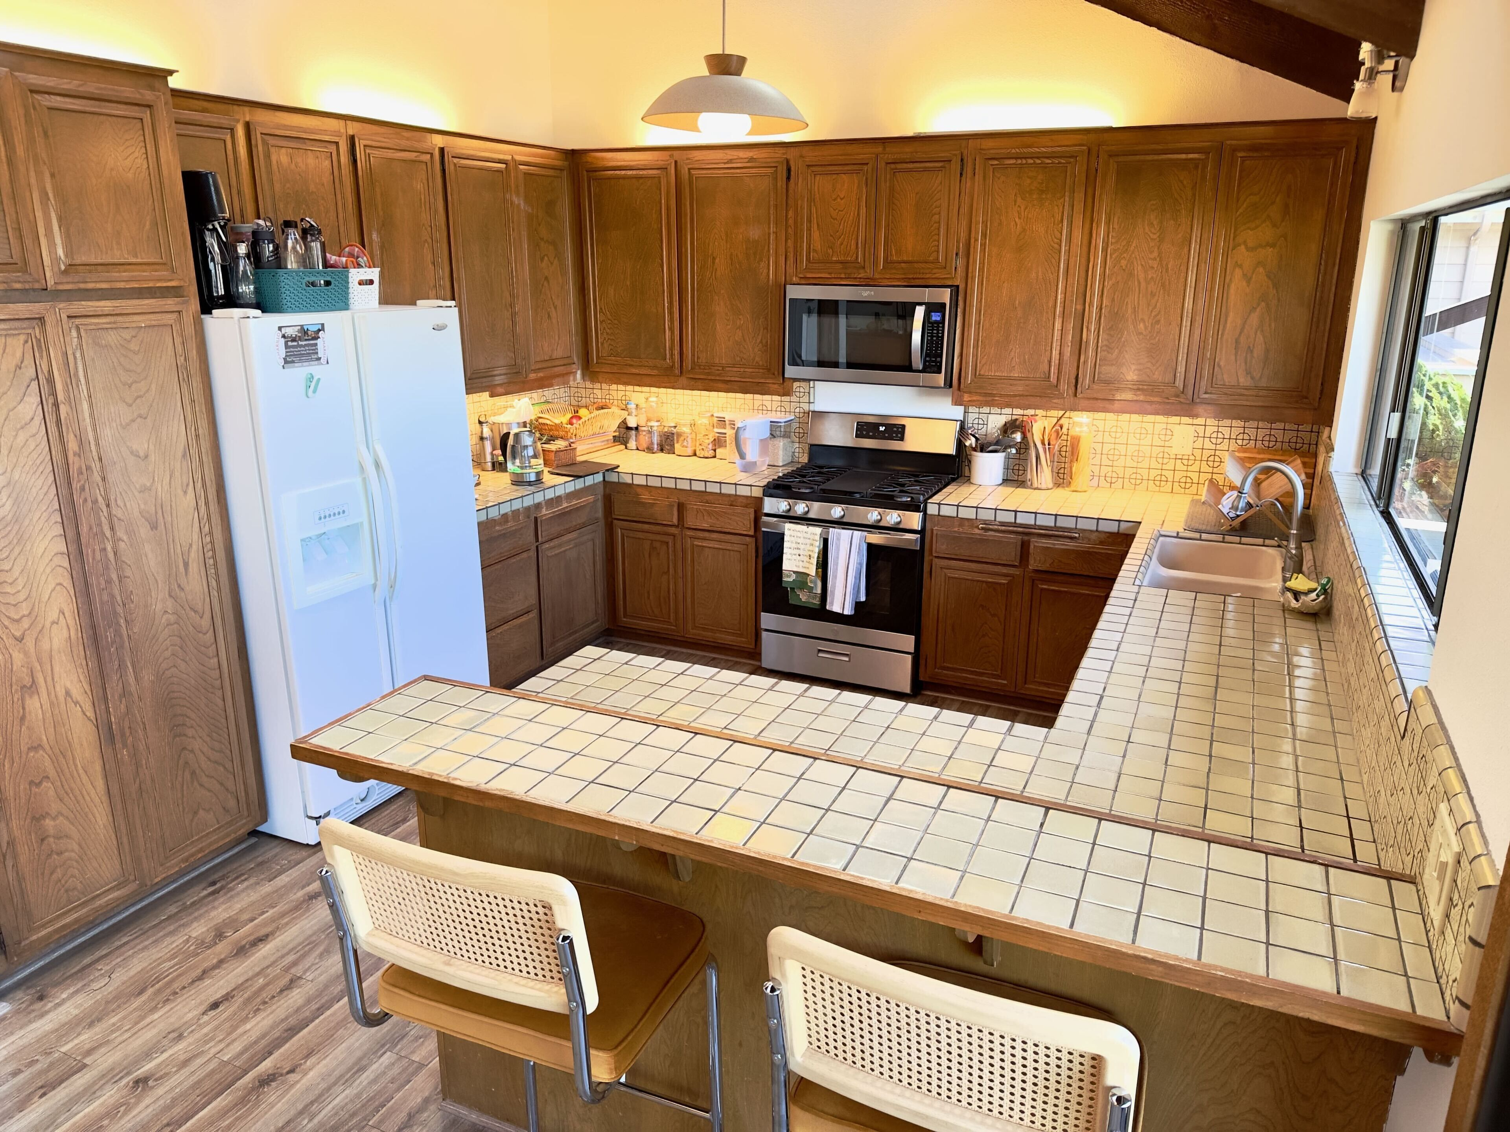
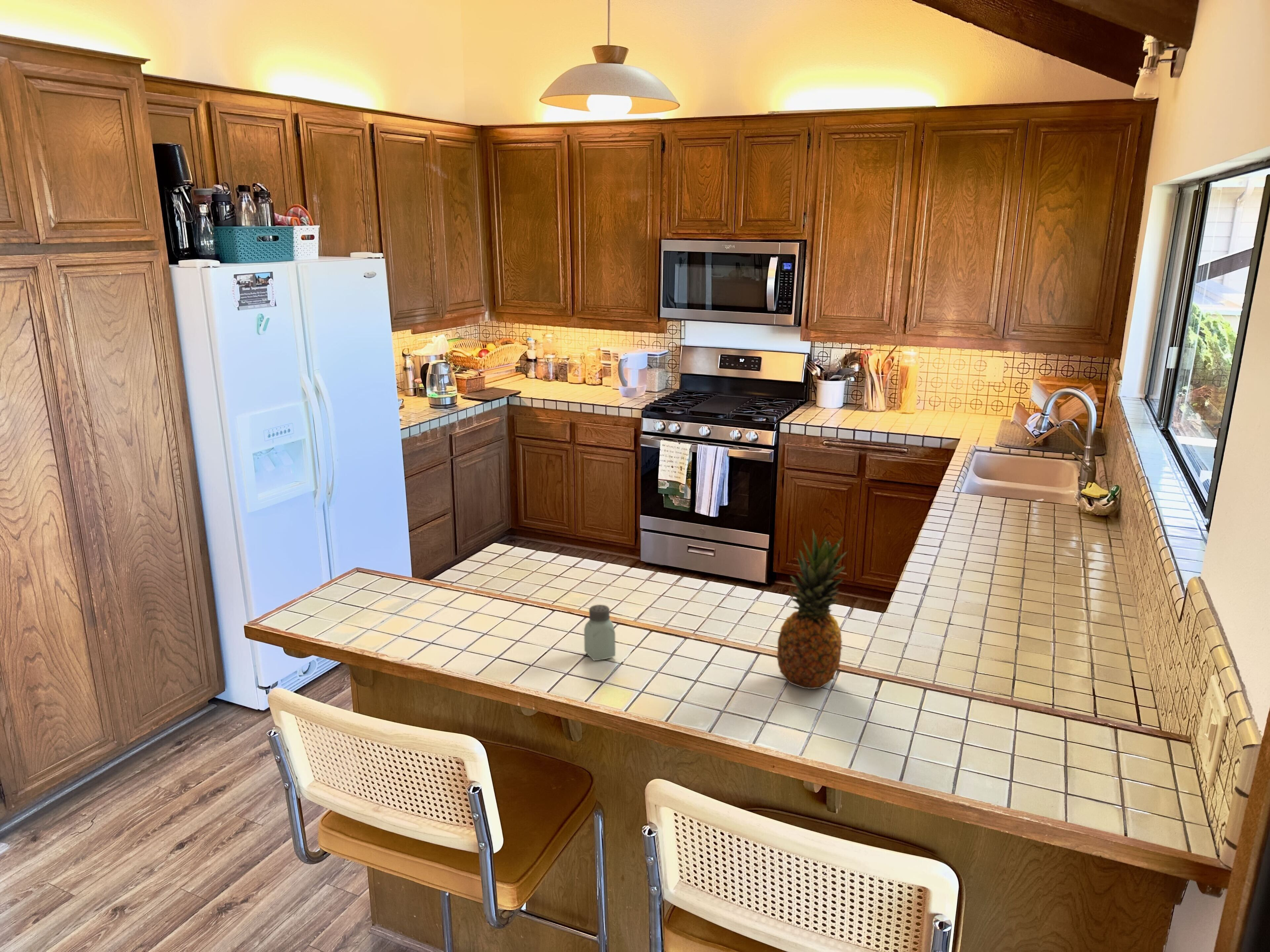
+ saltshaker (599, 631)
+ fruit (812, 607)
